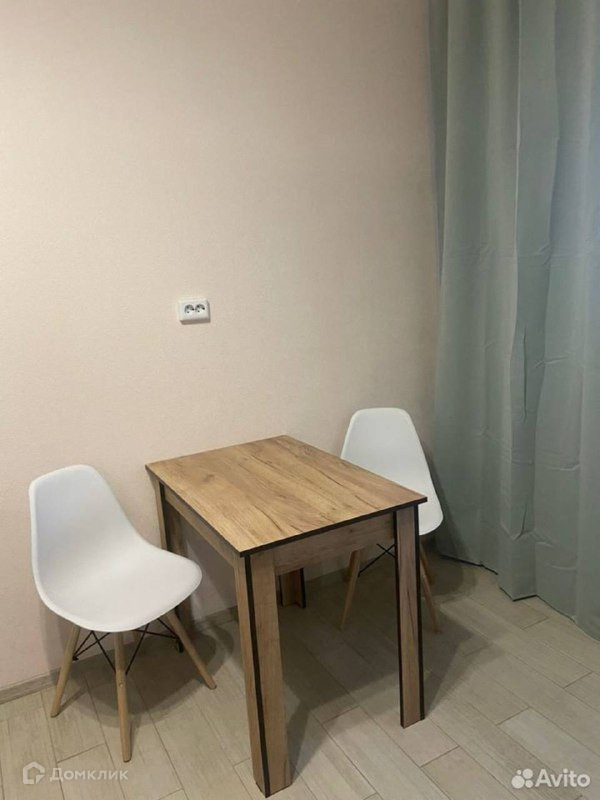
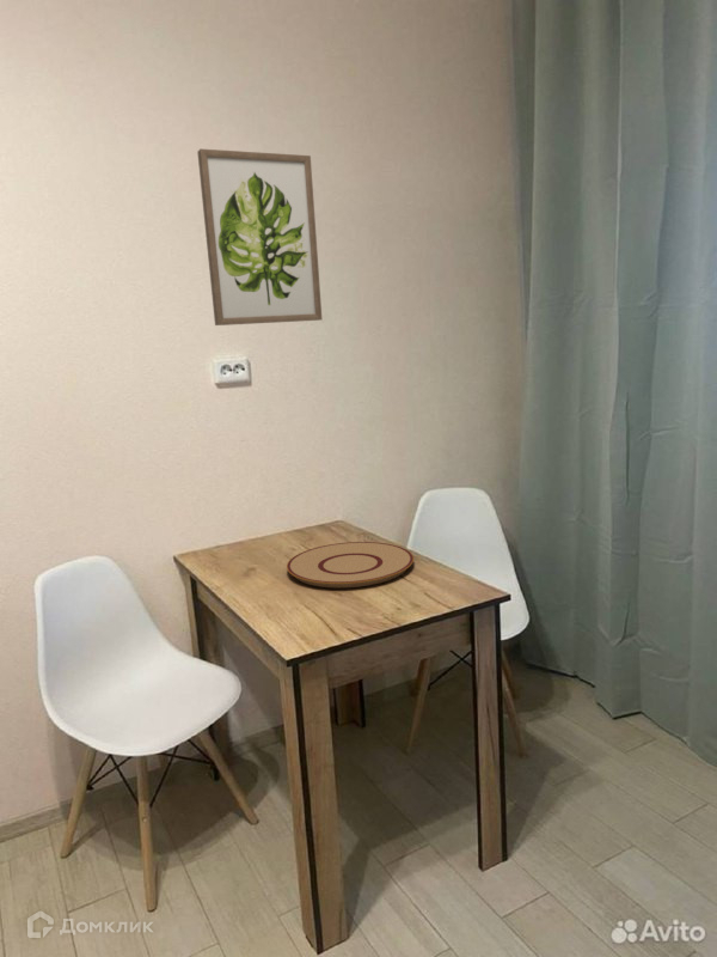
+ plate (350, 563)
+ wall art (263, 239)
